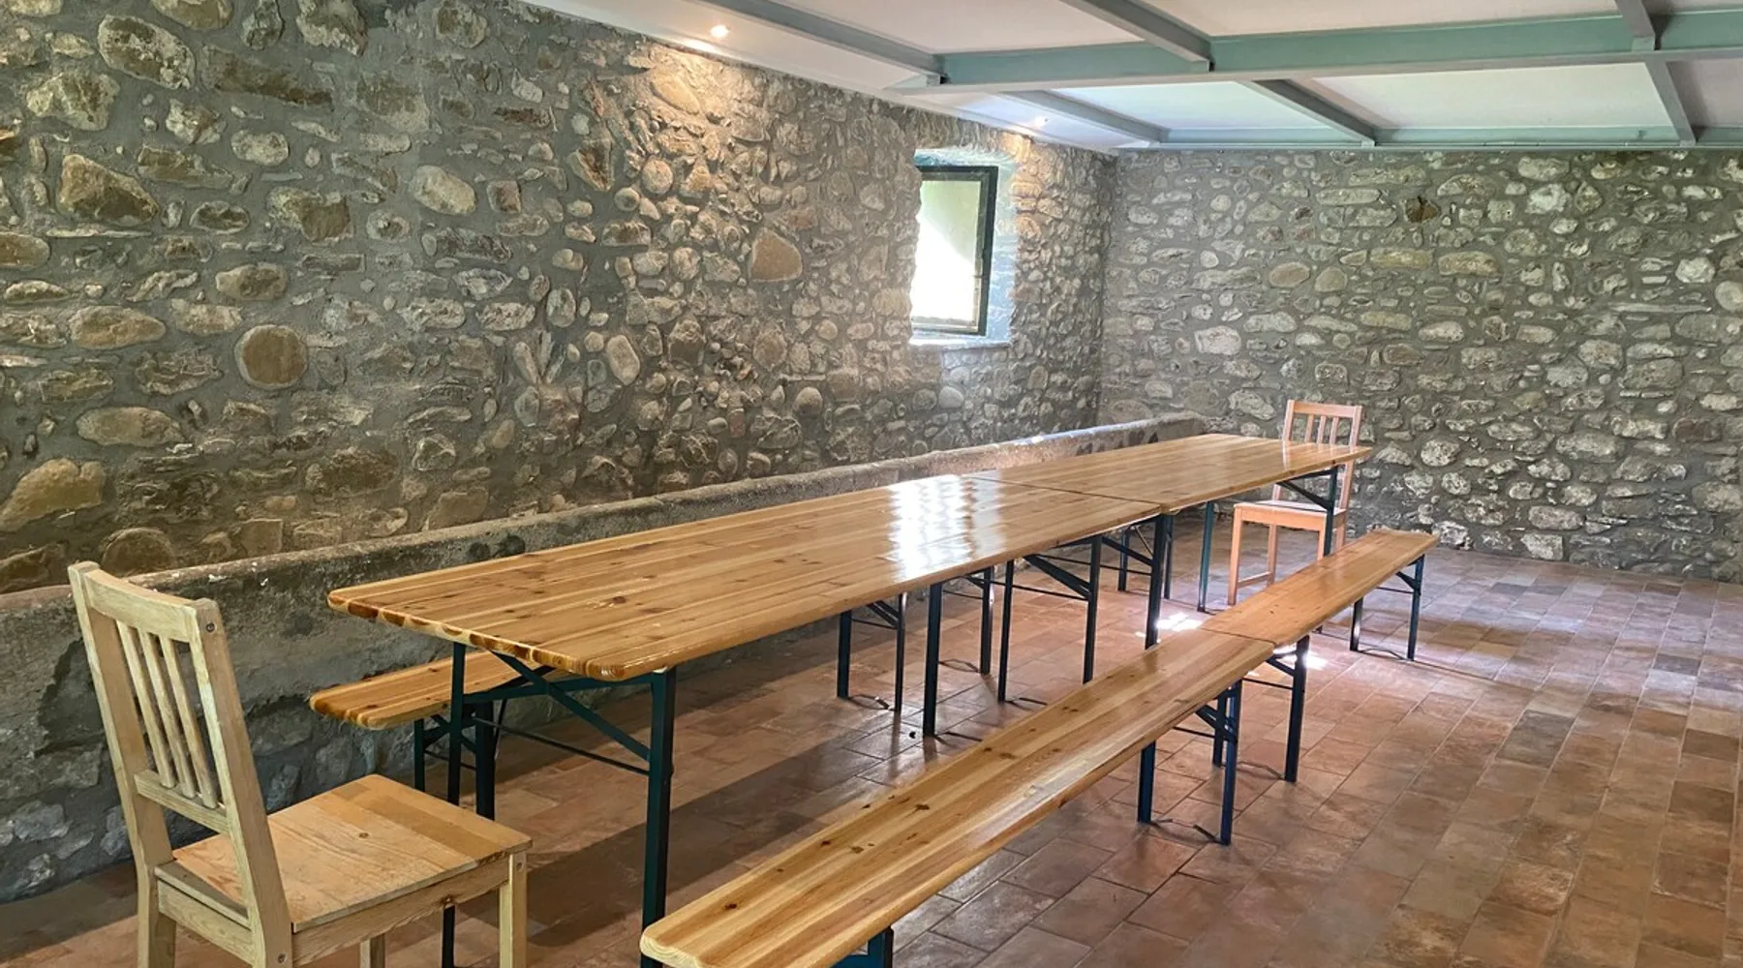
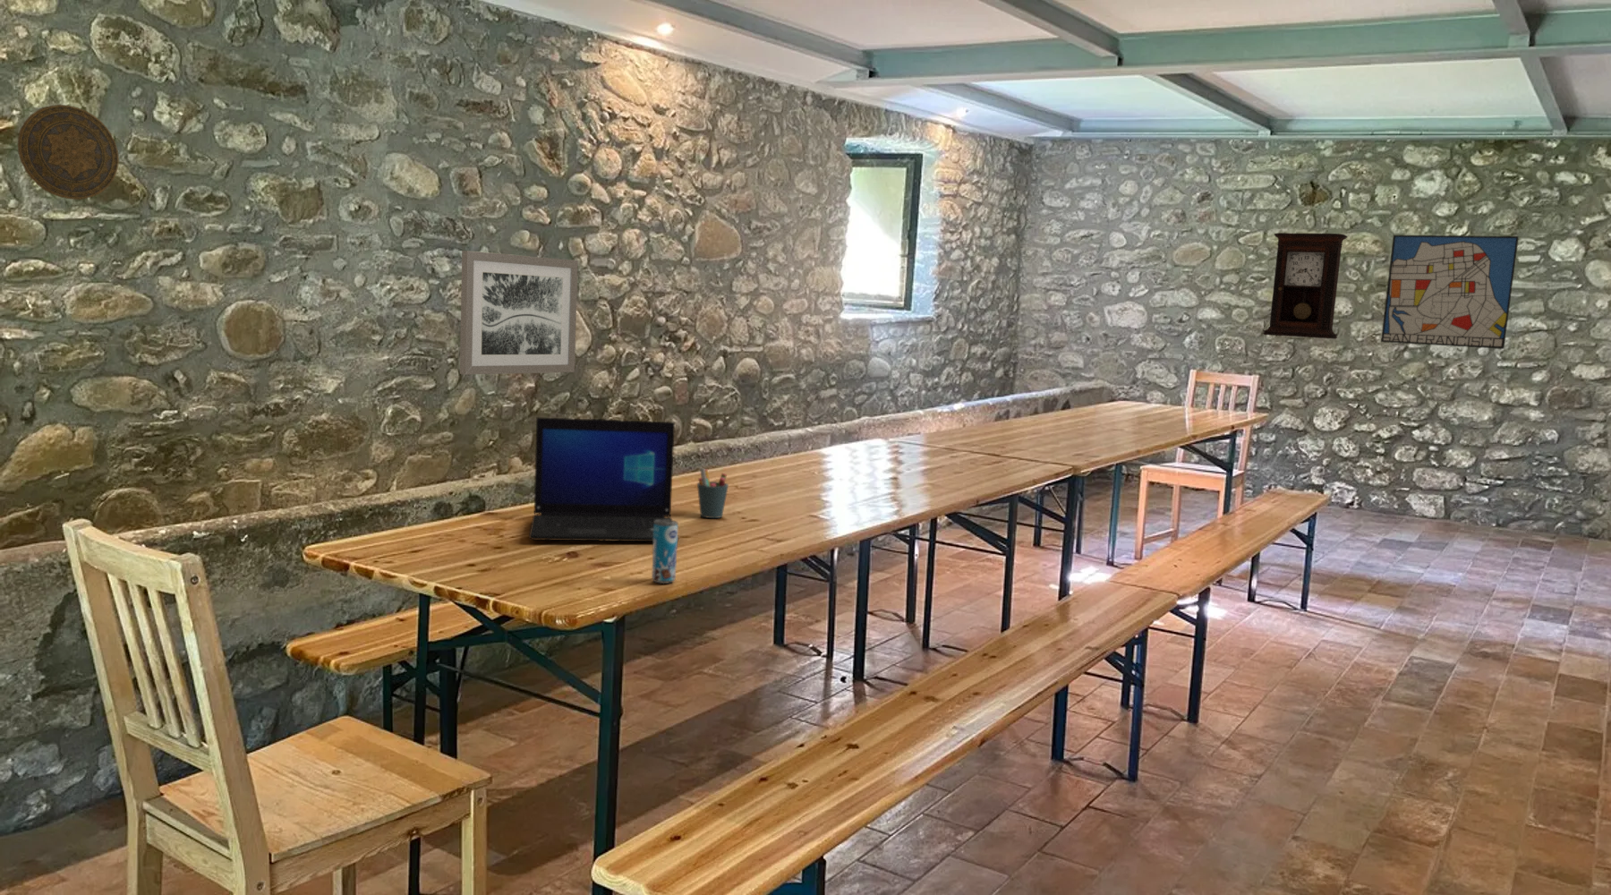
+ wall art (521, 314)
+ wall art (1447, 290)
+ beverage can (664, 551)
+ decorative plate (71, 152)
+ laptop (605, 478)
+ pen holder (712, 492)
+ pendulum clock (1304, 285)
